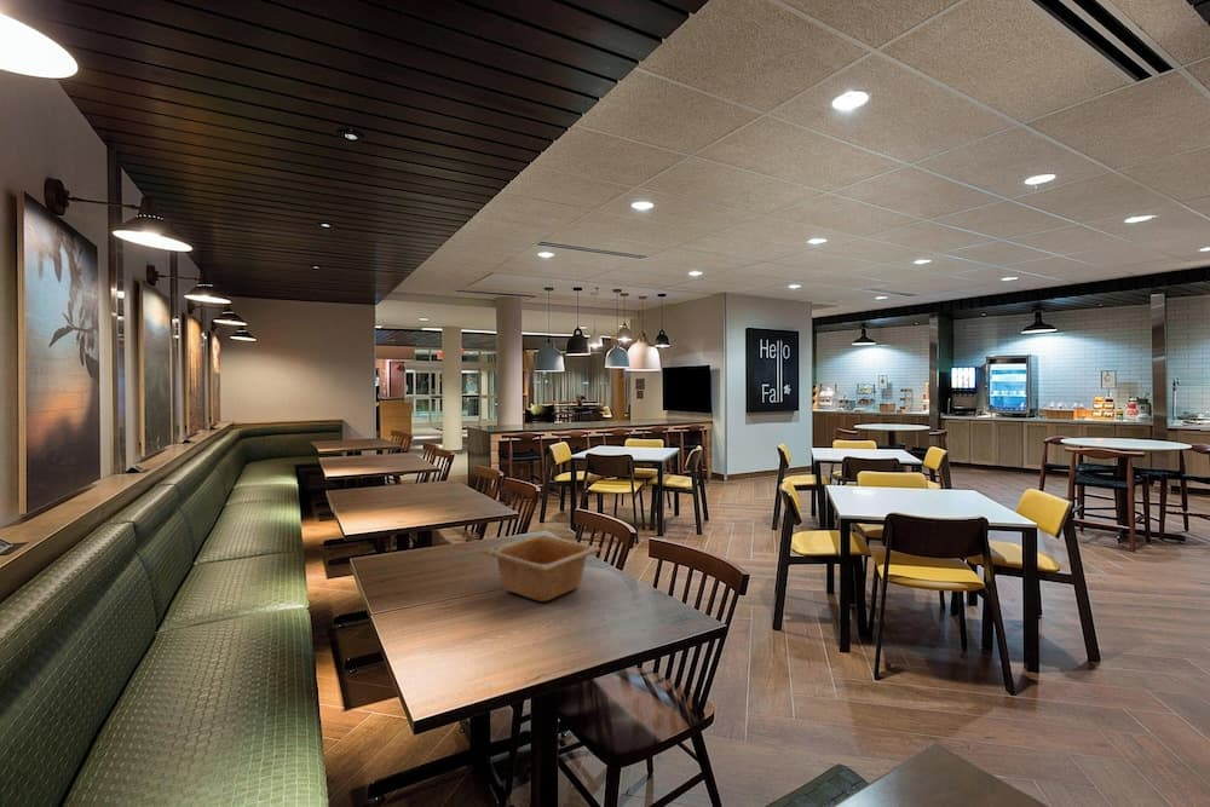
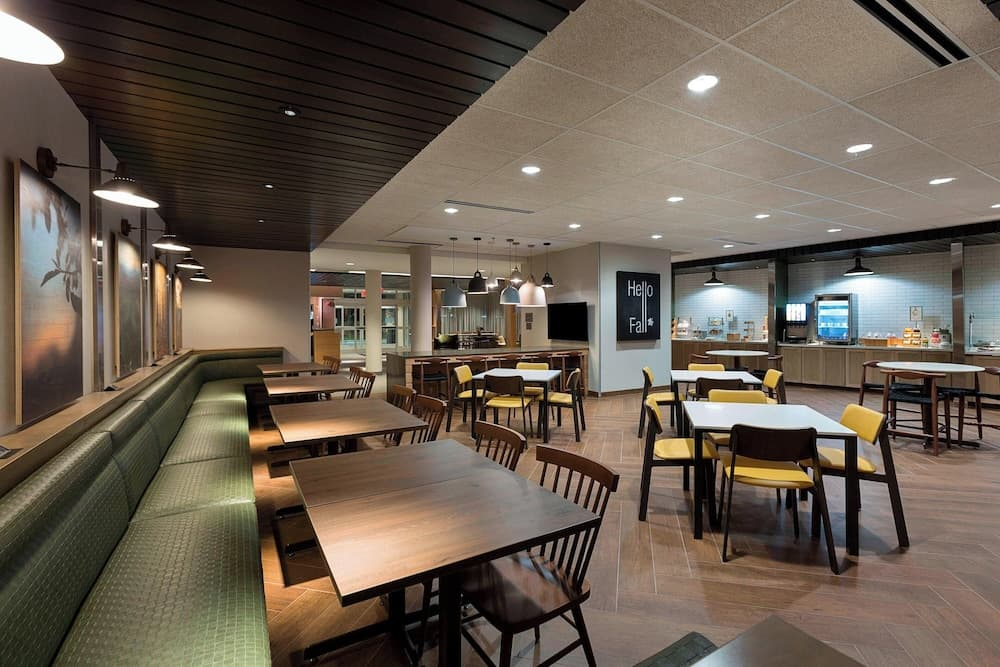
- serving bowl (542, 569)
